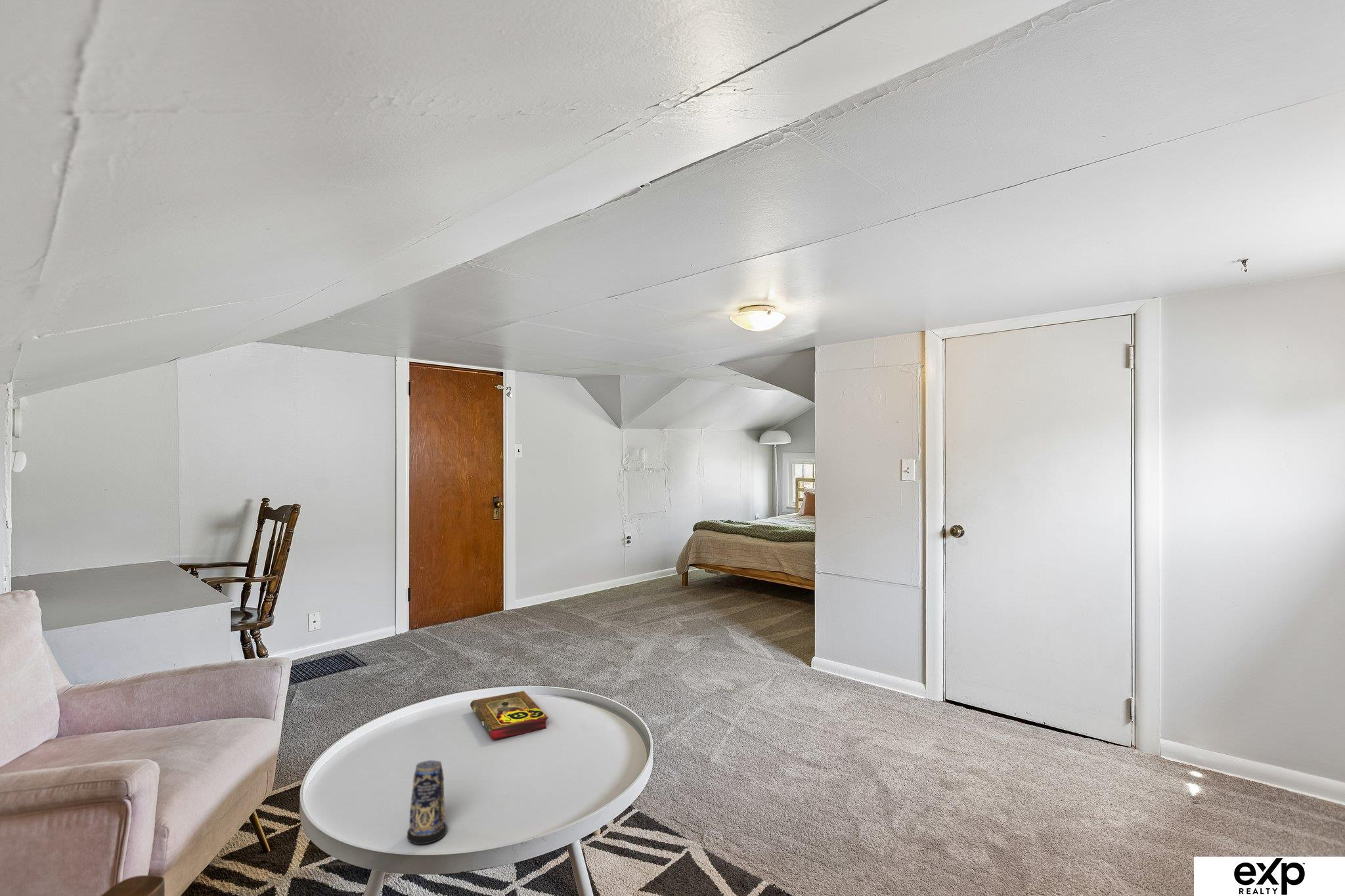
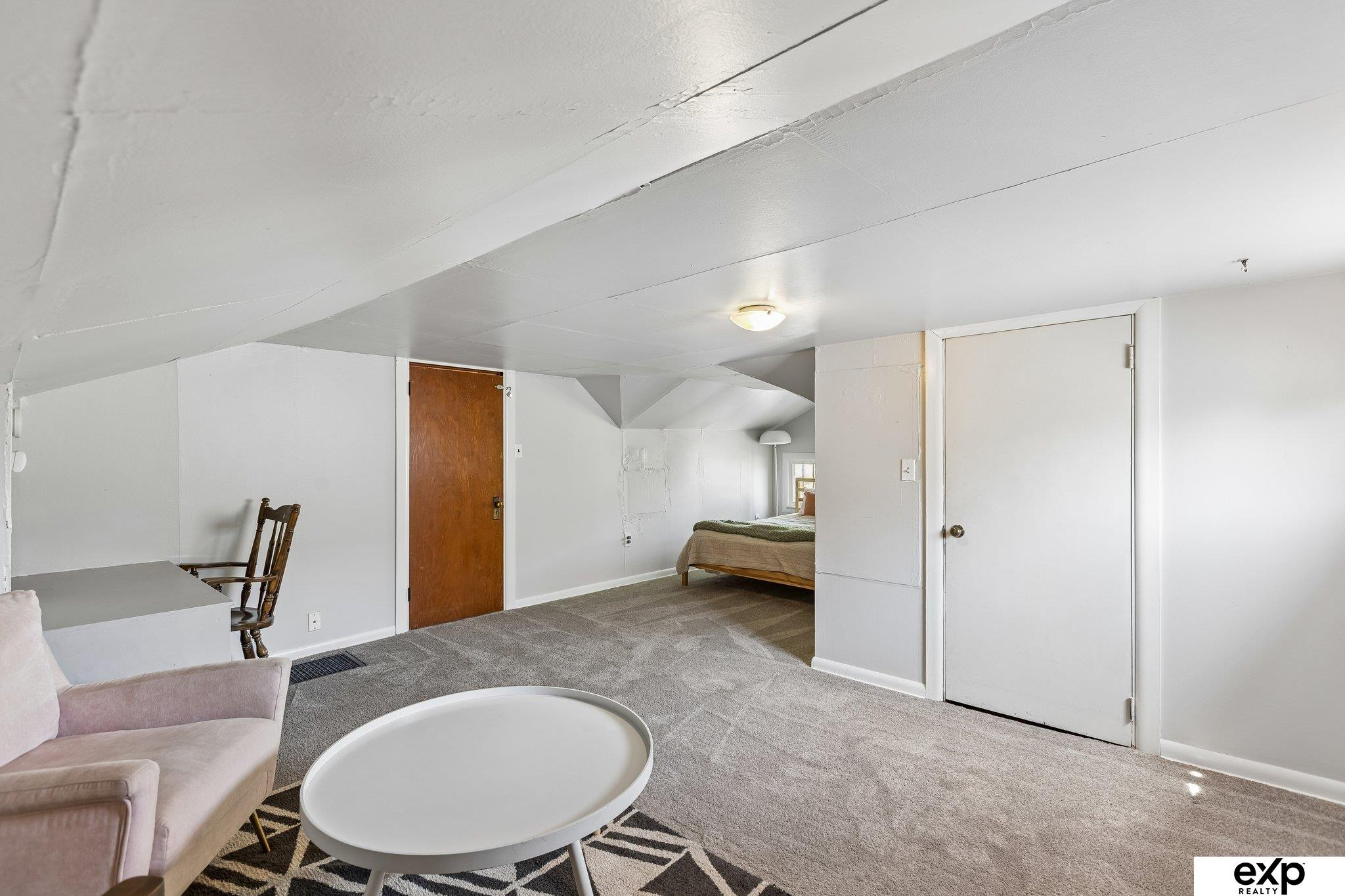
- book (508, 714)
- candle (427, 799)
